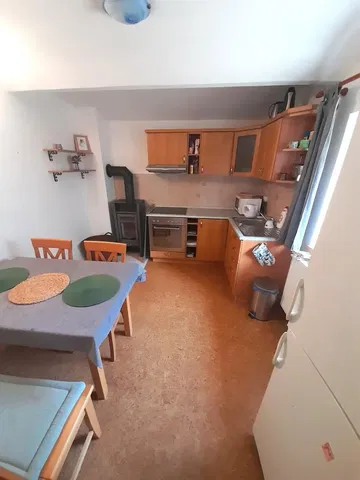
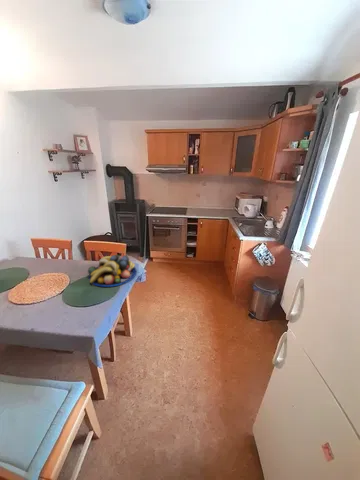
+ fruit bowl (112, 266)
